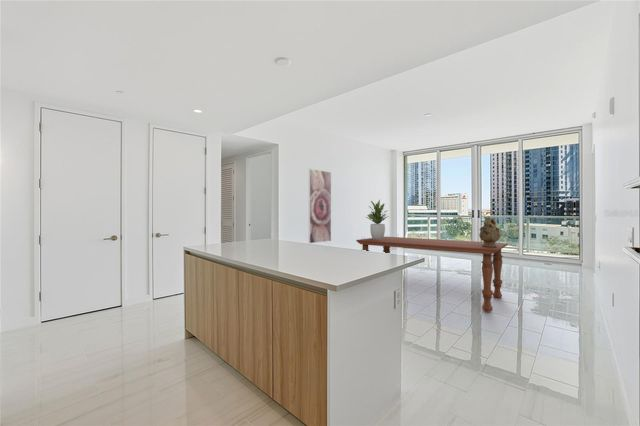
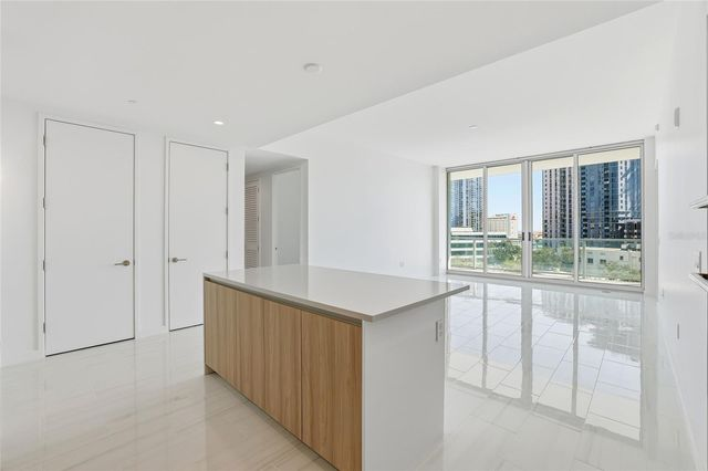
- decorative urn (488, 231)
- potted plant (377, 219)
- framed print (320, 206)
- dining table (427, 249)
